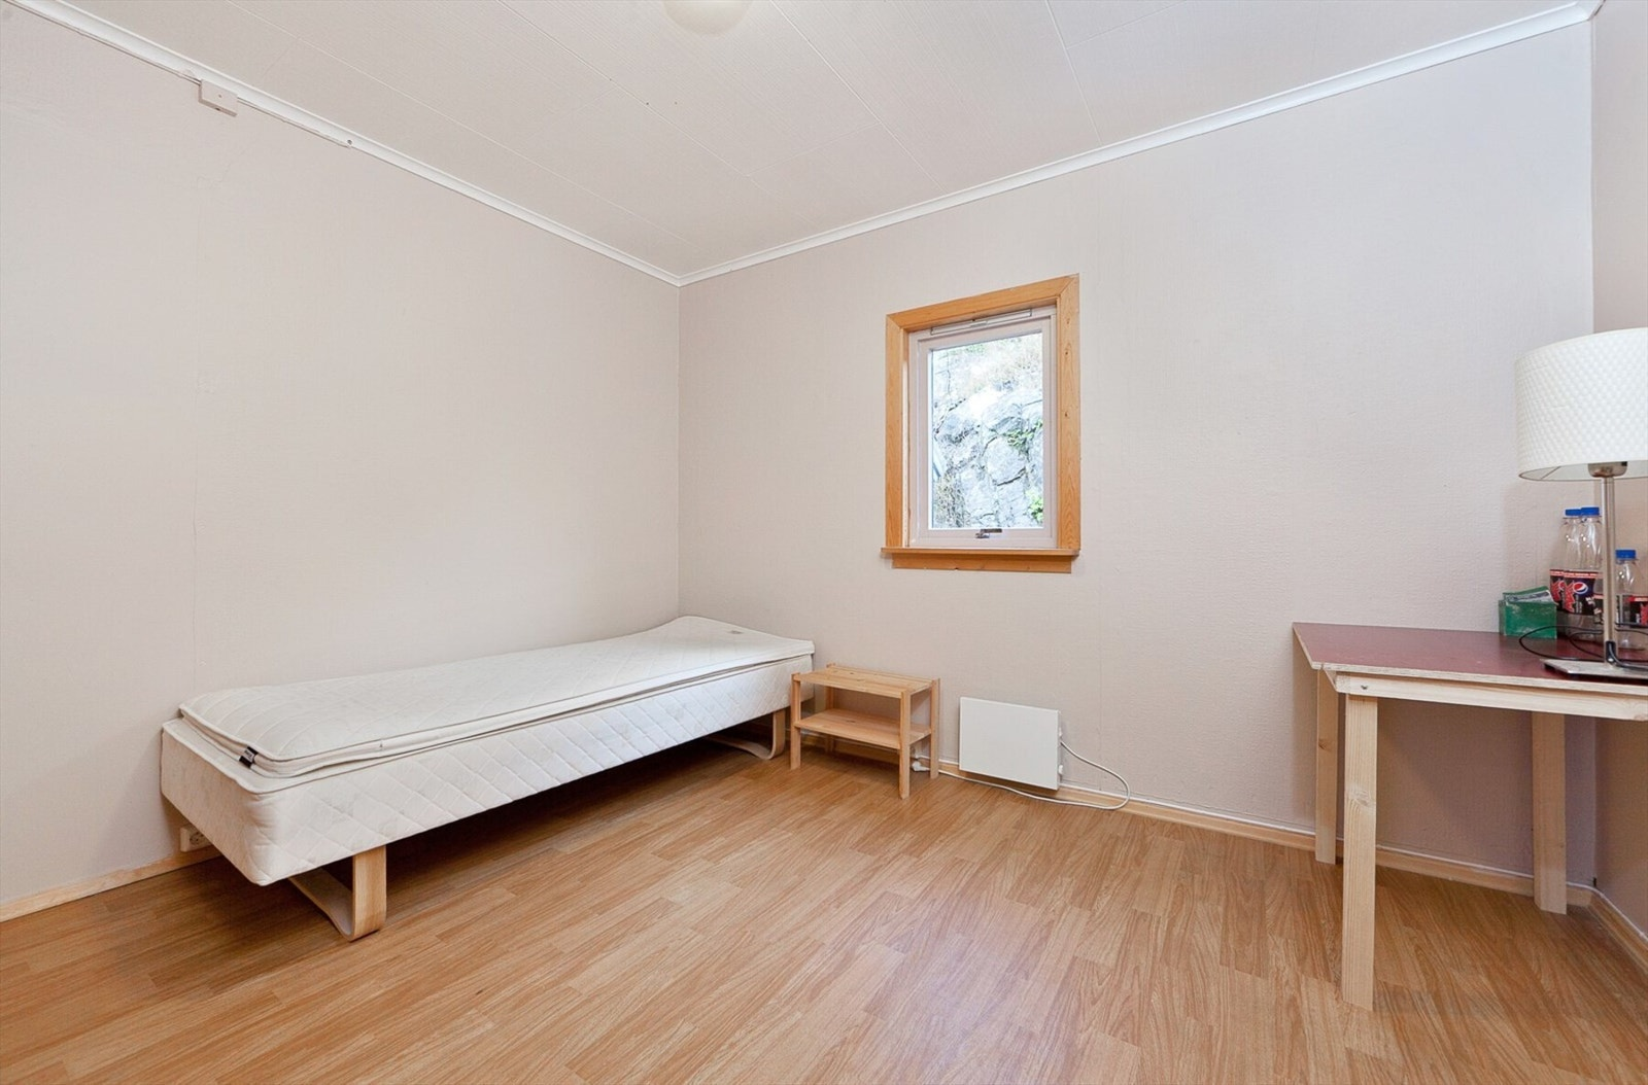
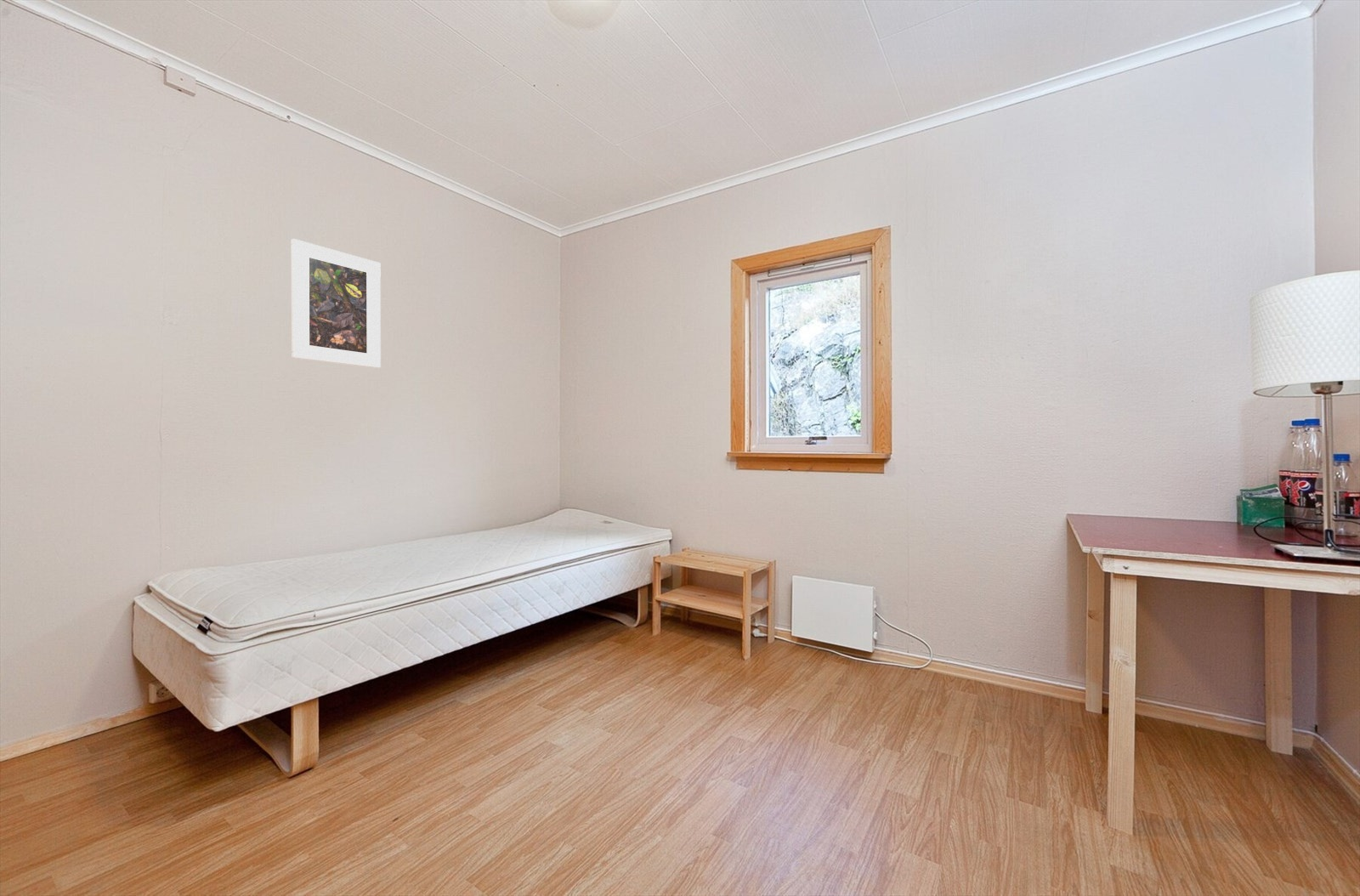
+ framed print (338, 307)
